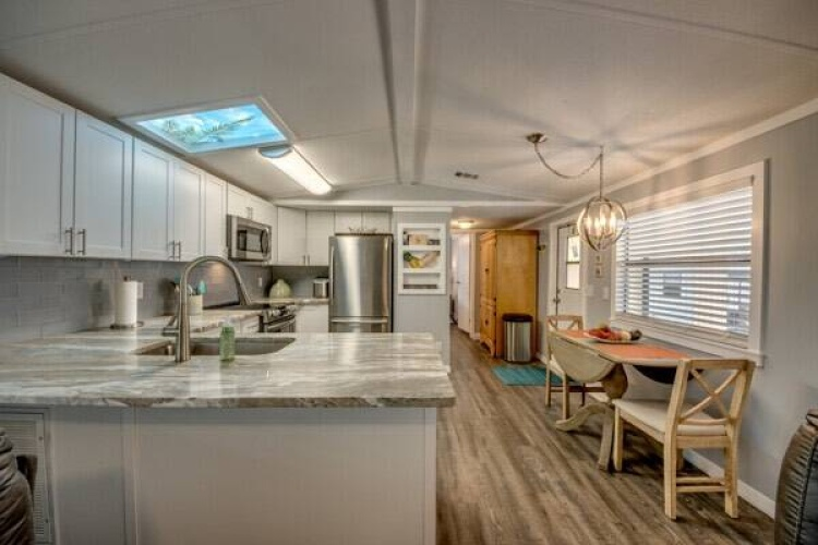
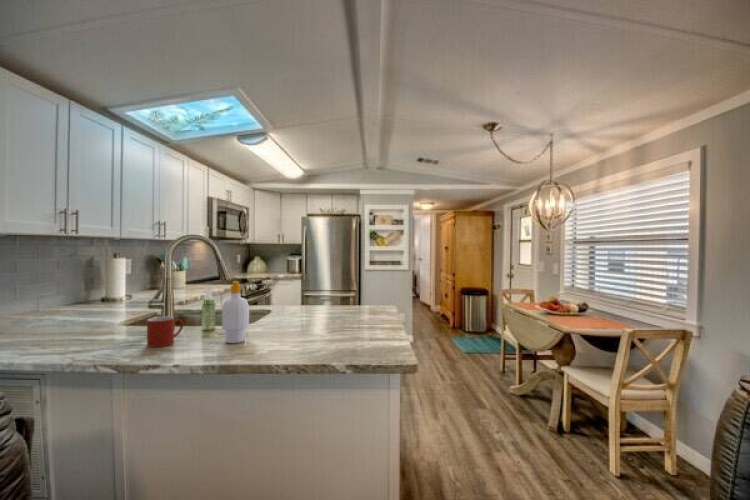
+ mug (165, 330)
+ soap bottle (235, 311)
